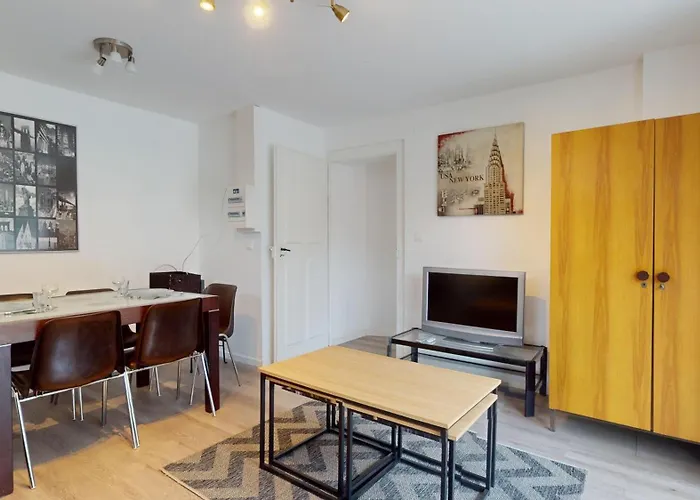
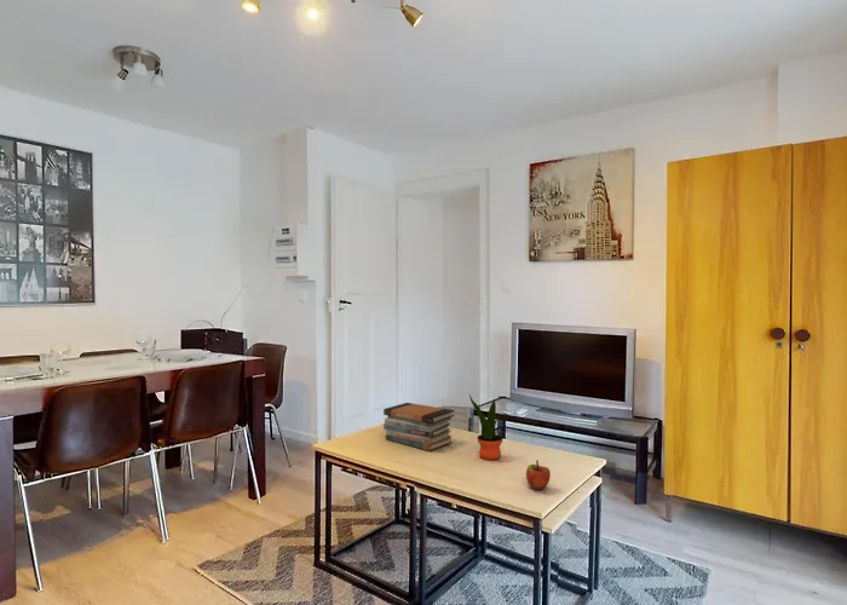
+ potted plant (484, 425)
+ book stack (417, 425)
+ apple (537, 473)
